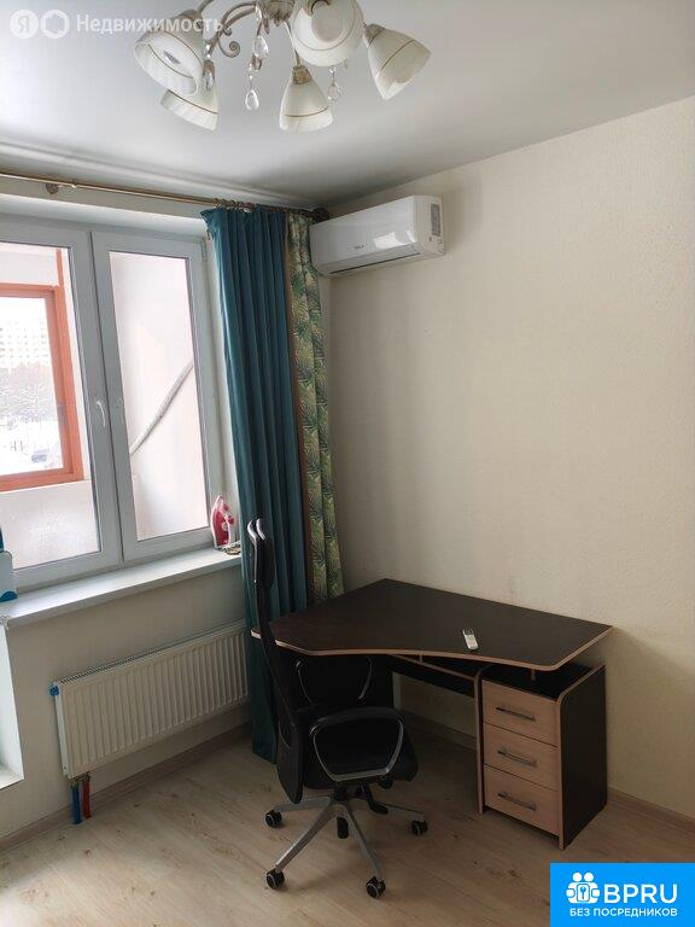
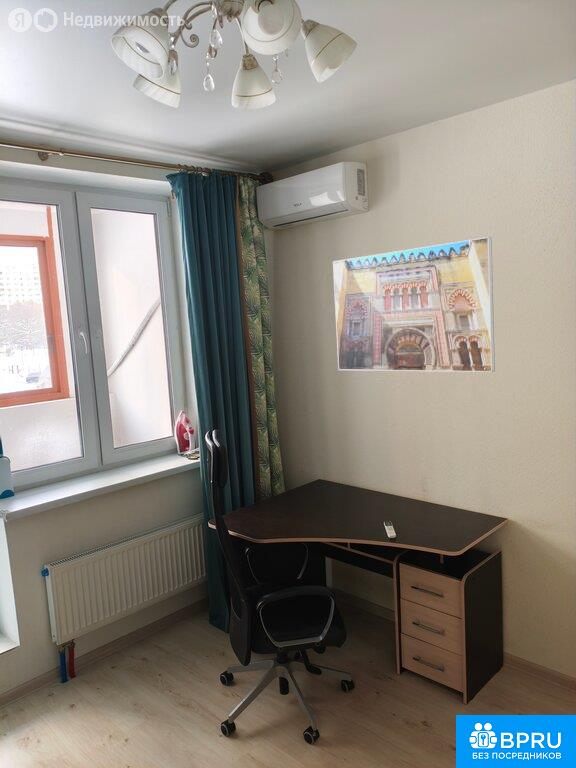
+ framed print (406, 311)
